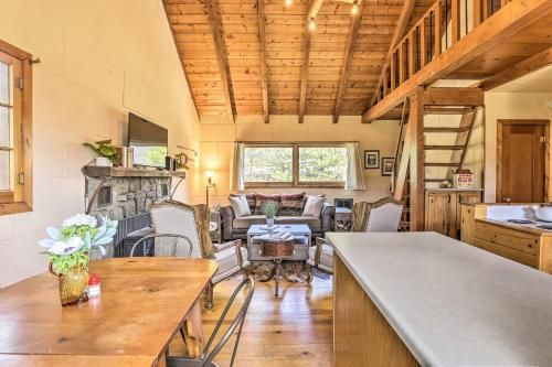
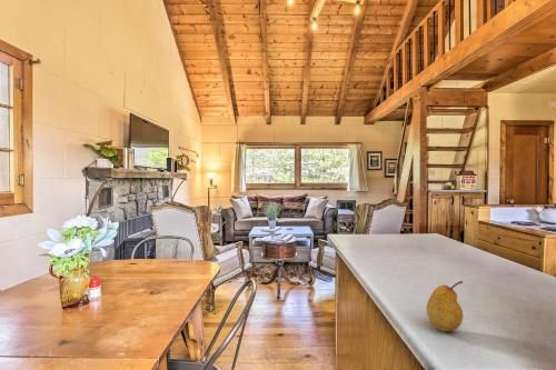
+ fruit (444, 303)
